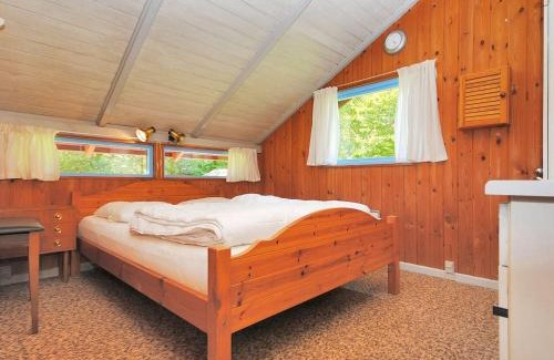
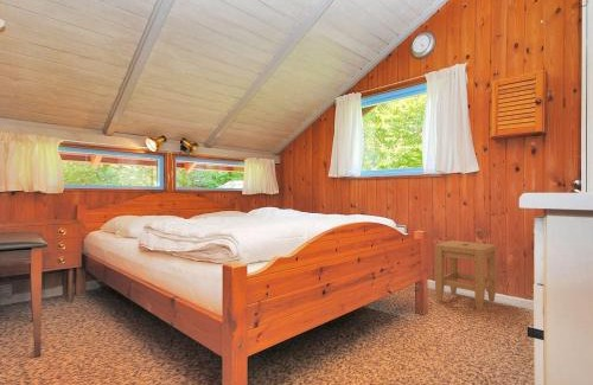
+ stool (465, 274)
